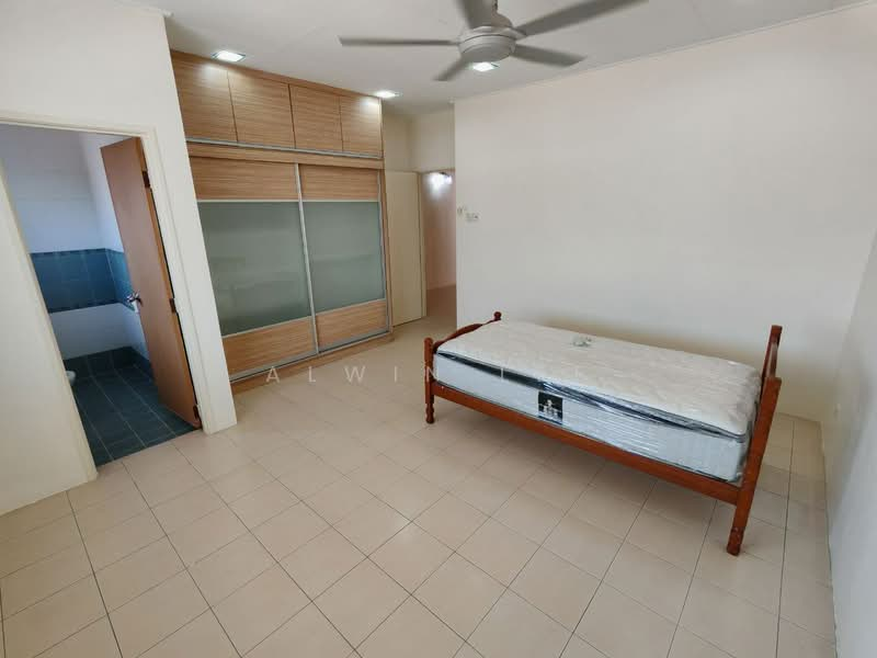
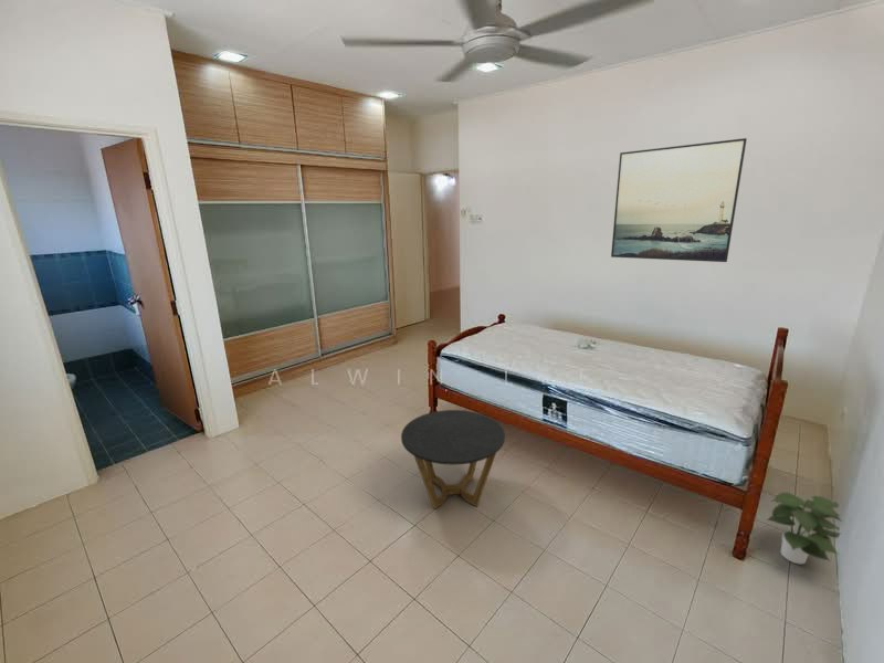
+ side table (453, 463)
+ potted plant (802, 526)
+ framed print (671, 204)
